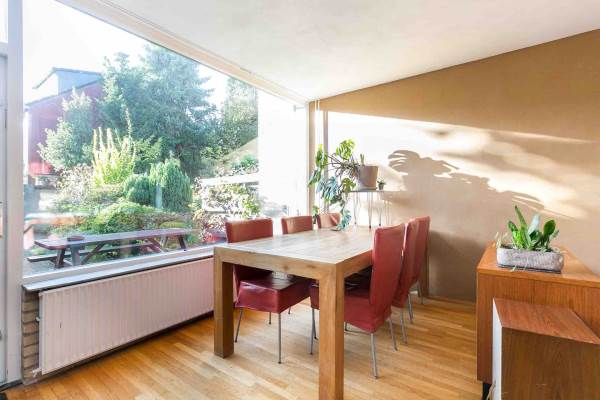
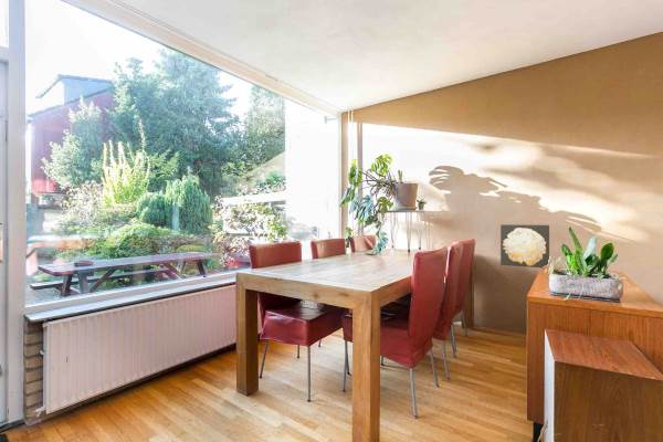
+ wall art (524, 245)
